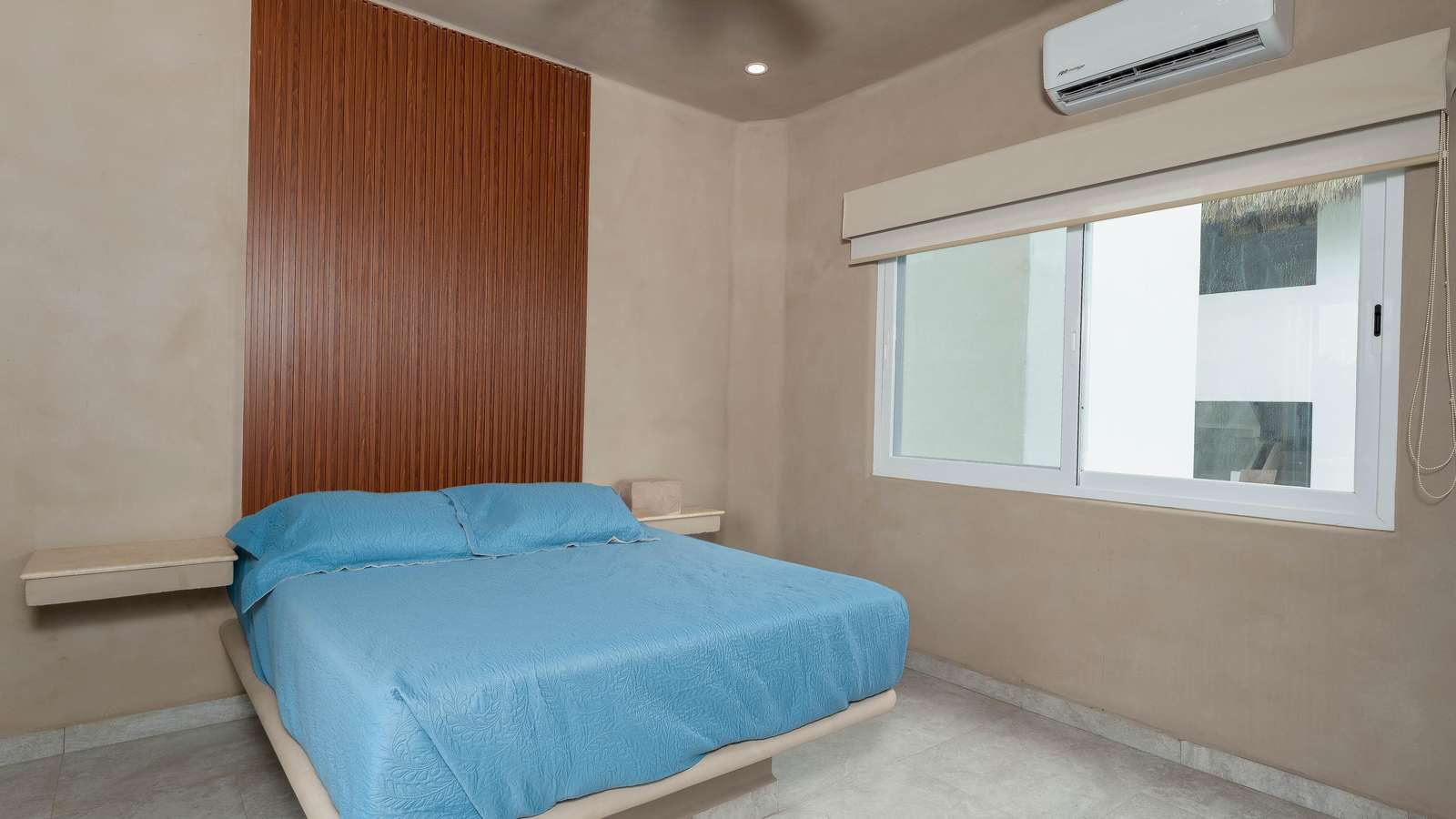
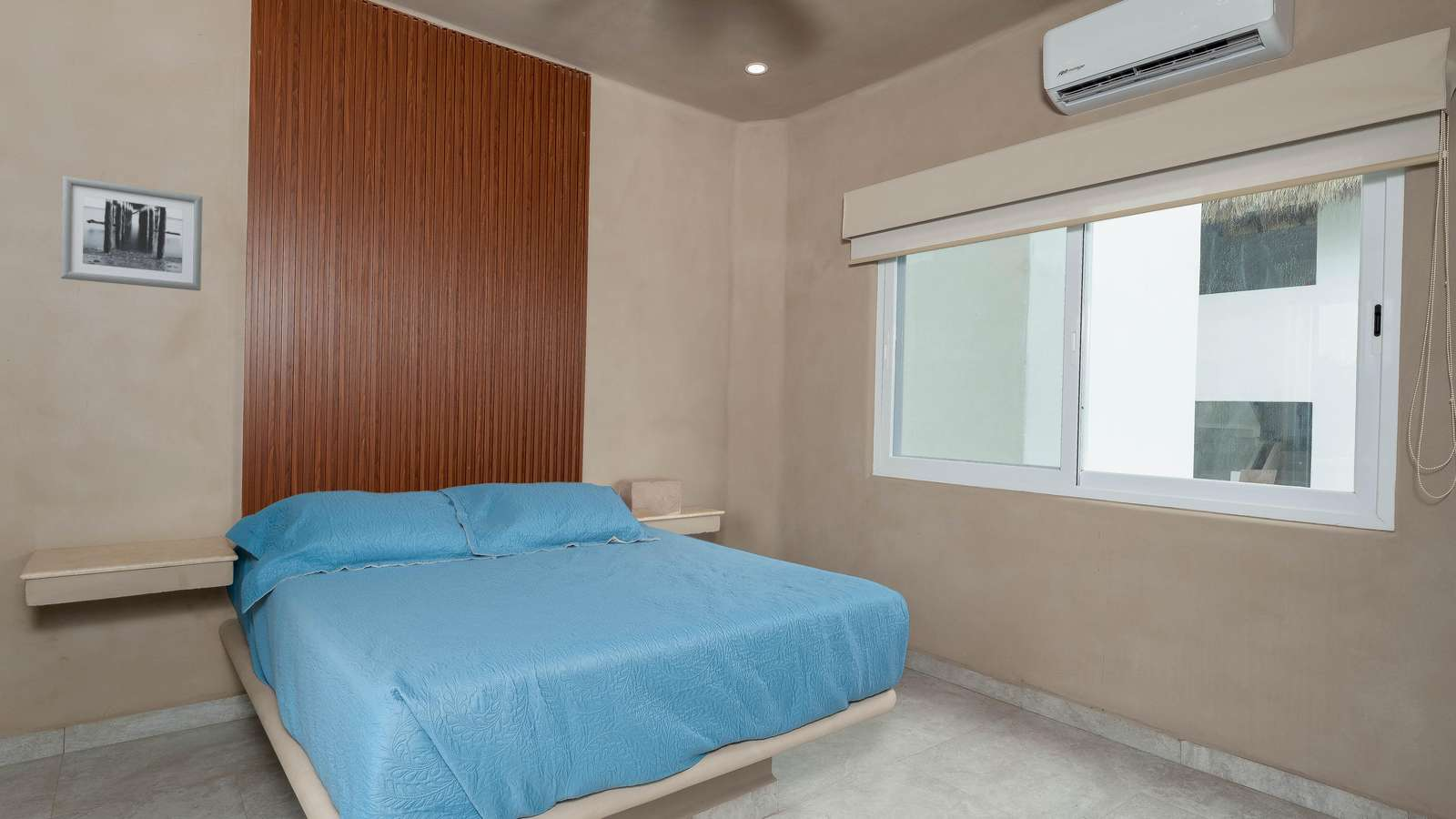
+ wall art (134, 236)
